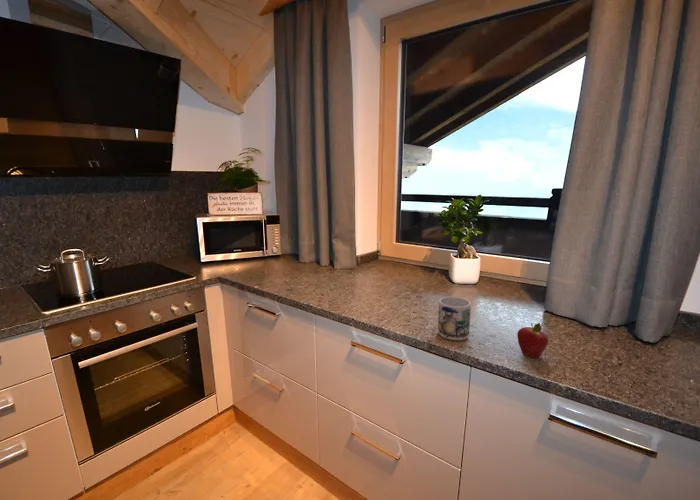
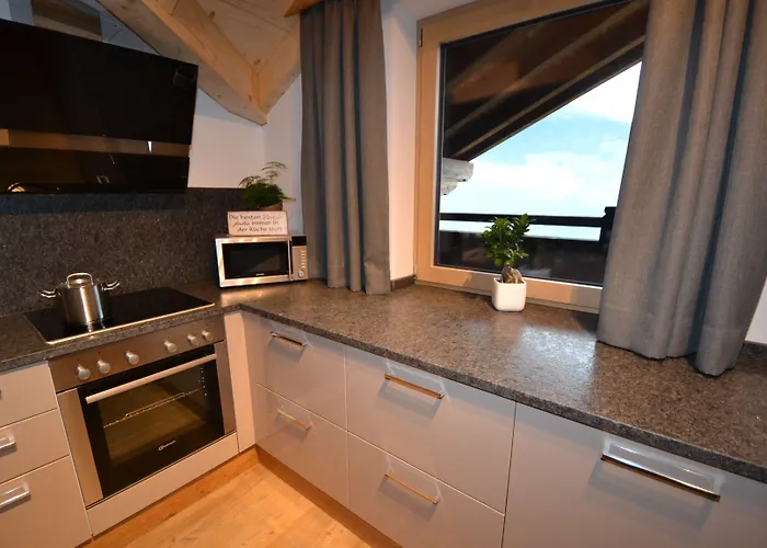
- mug (456, 316)
- fruit (533, 337)
